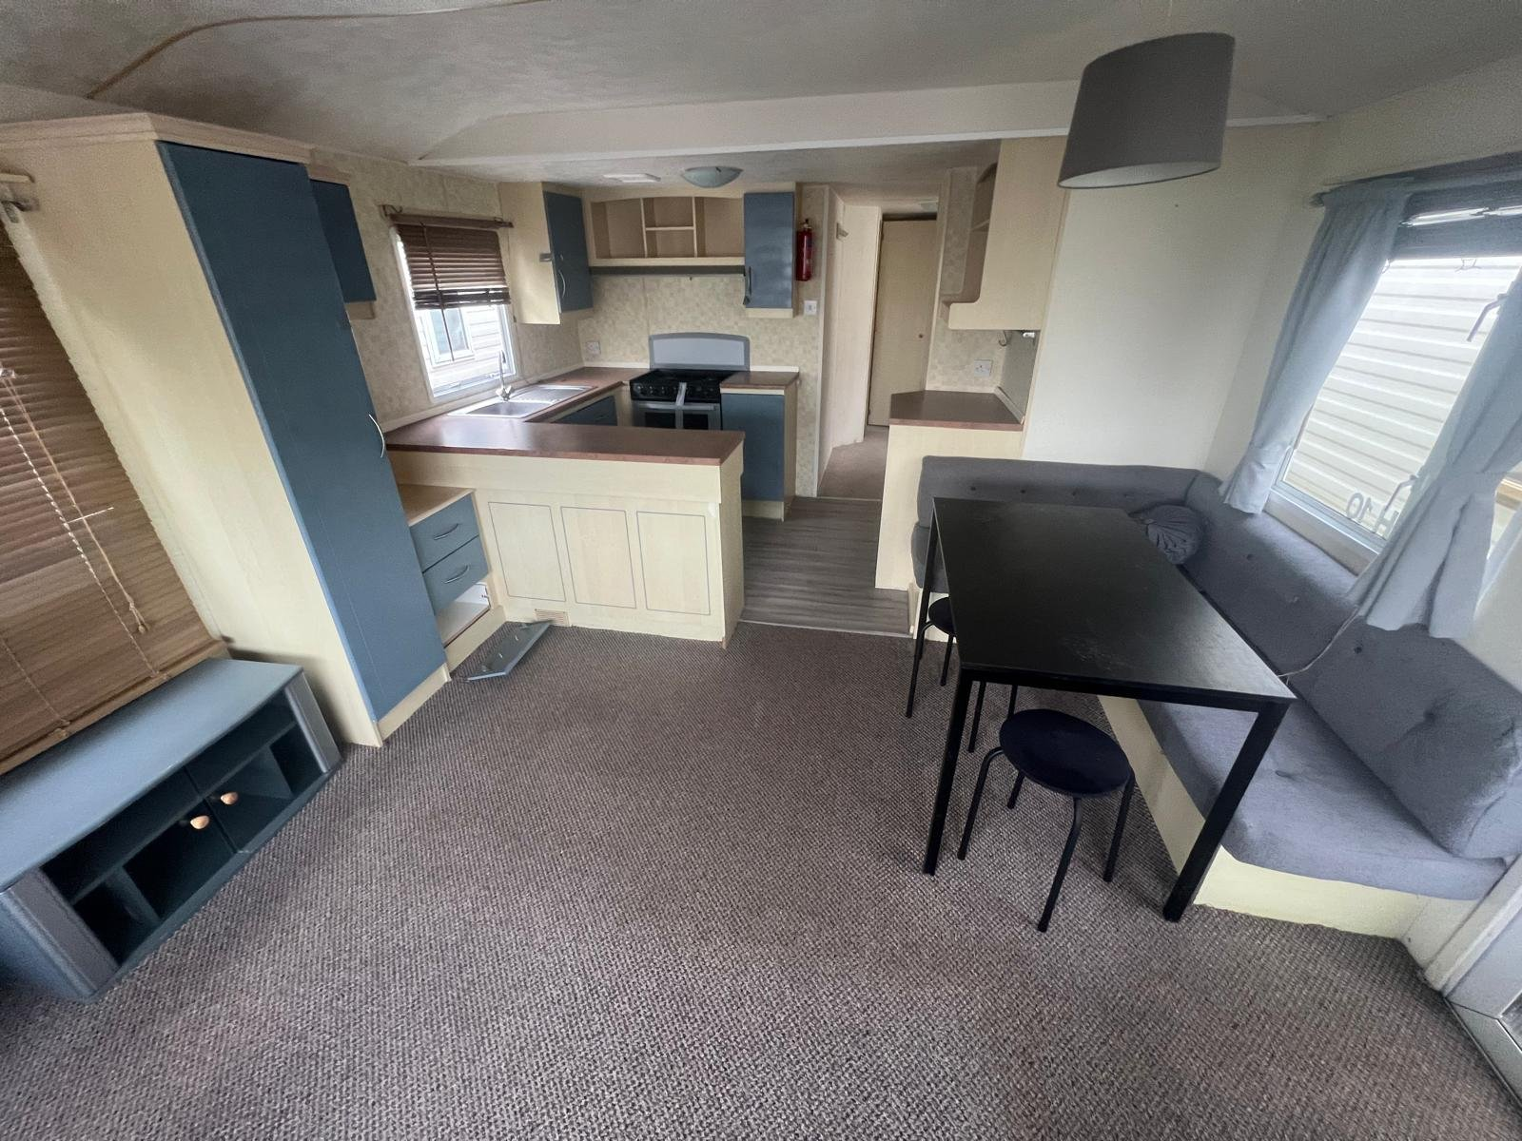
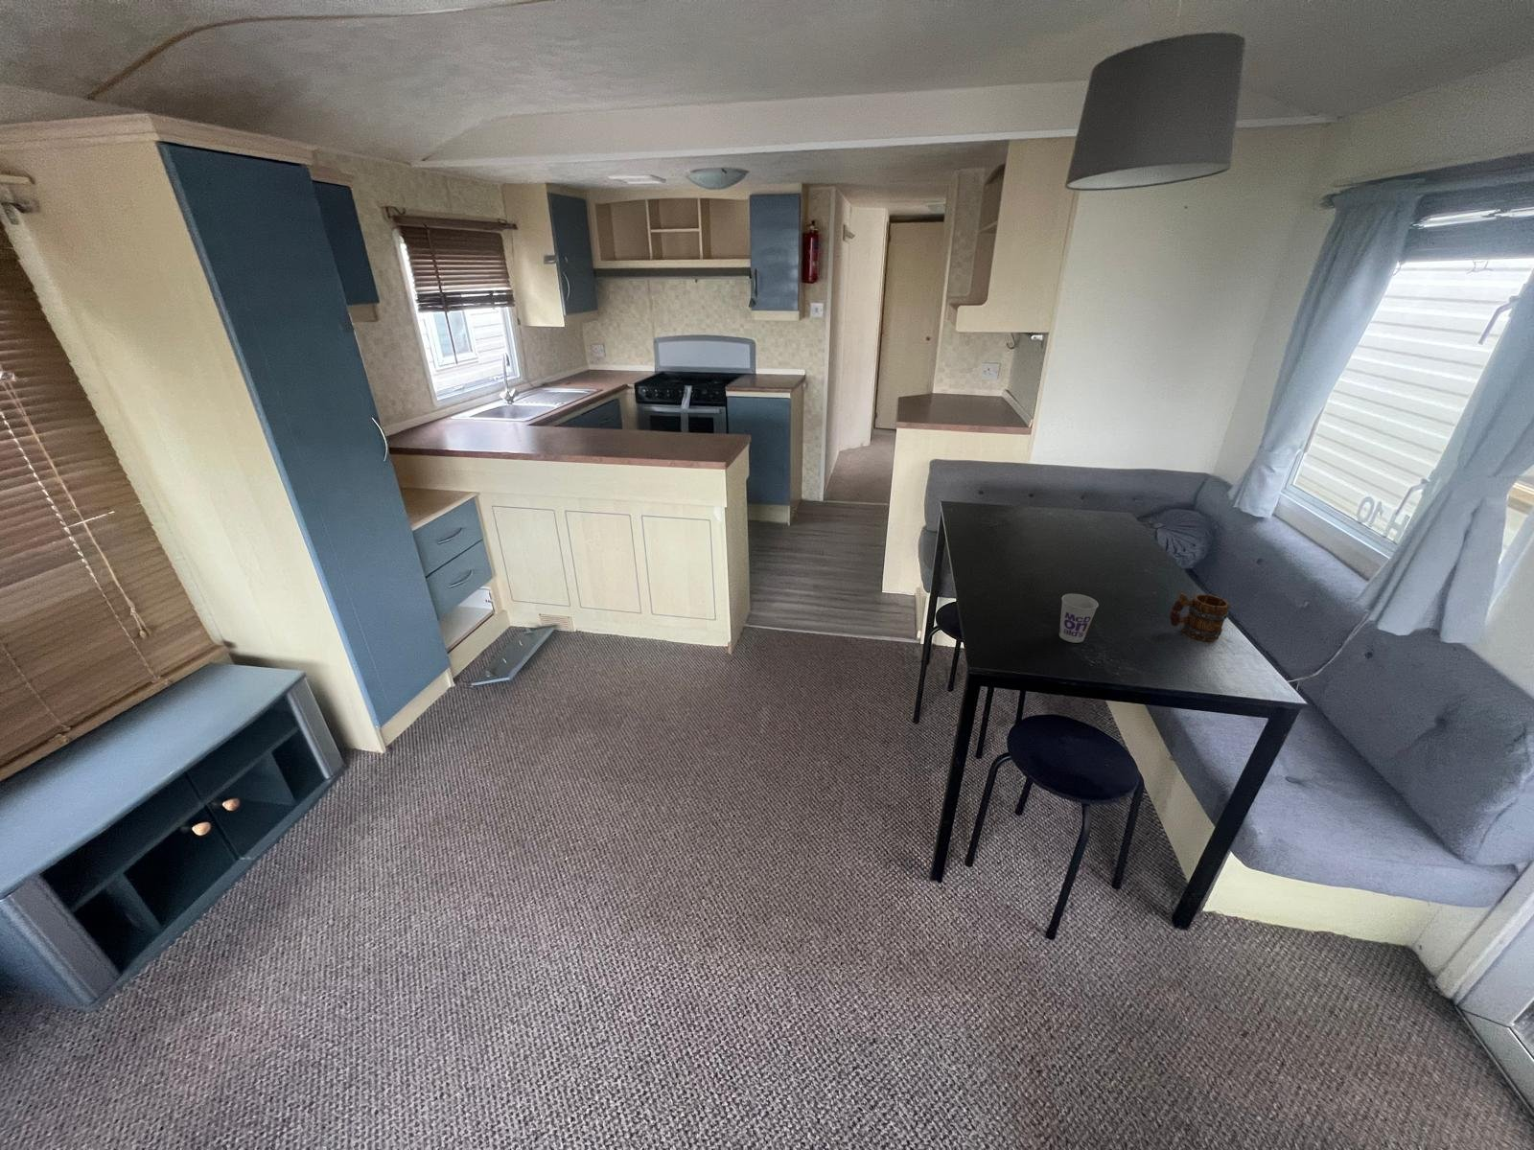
+ mug (1198, 615)
+ cup (1075, 618)
